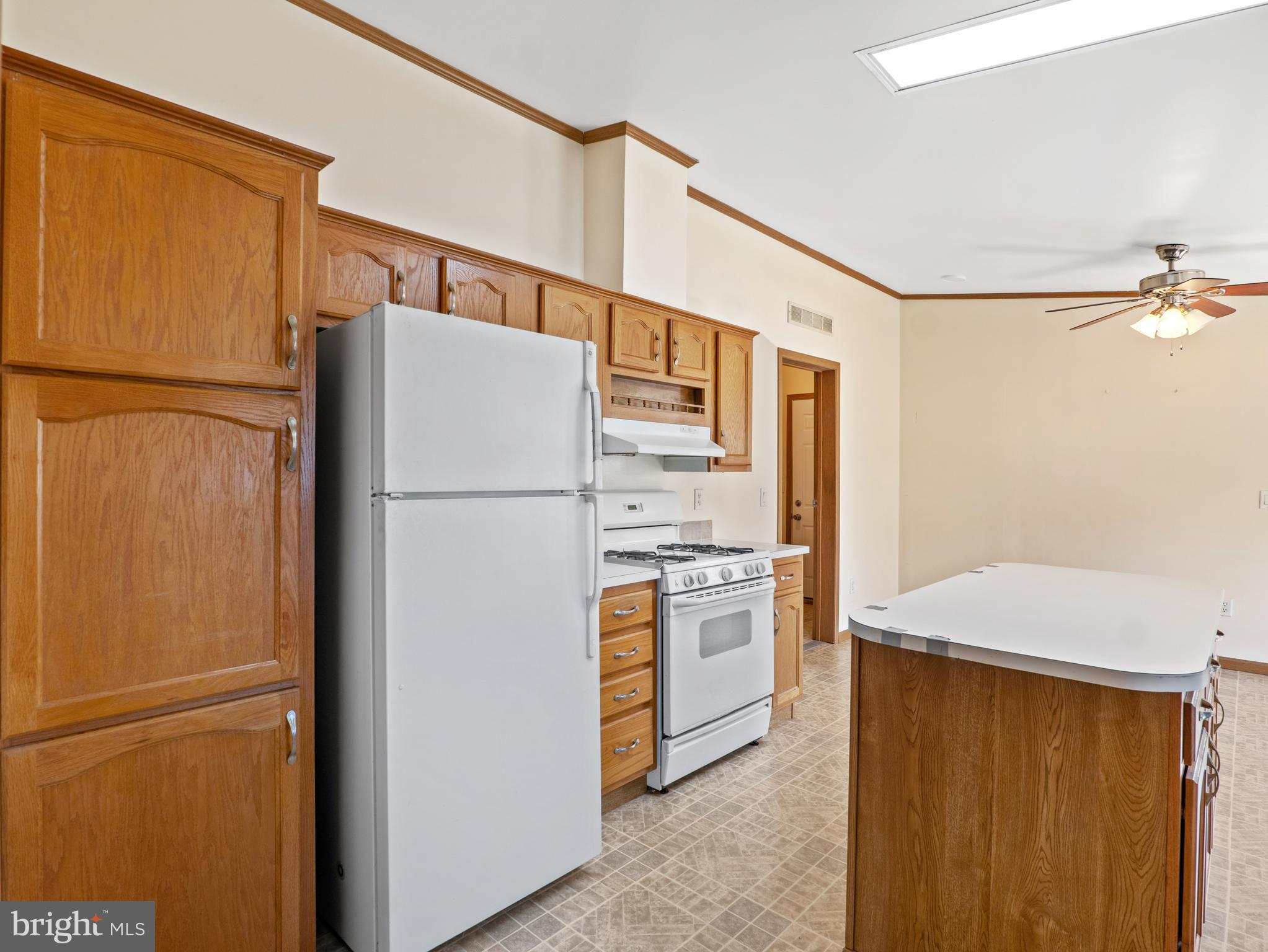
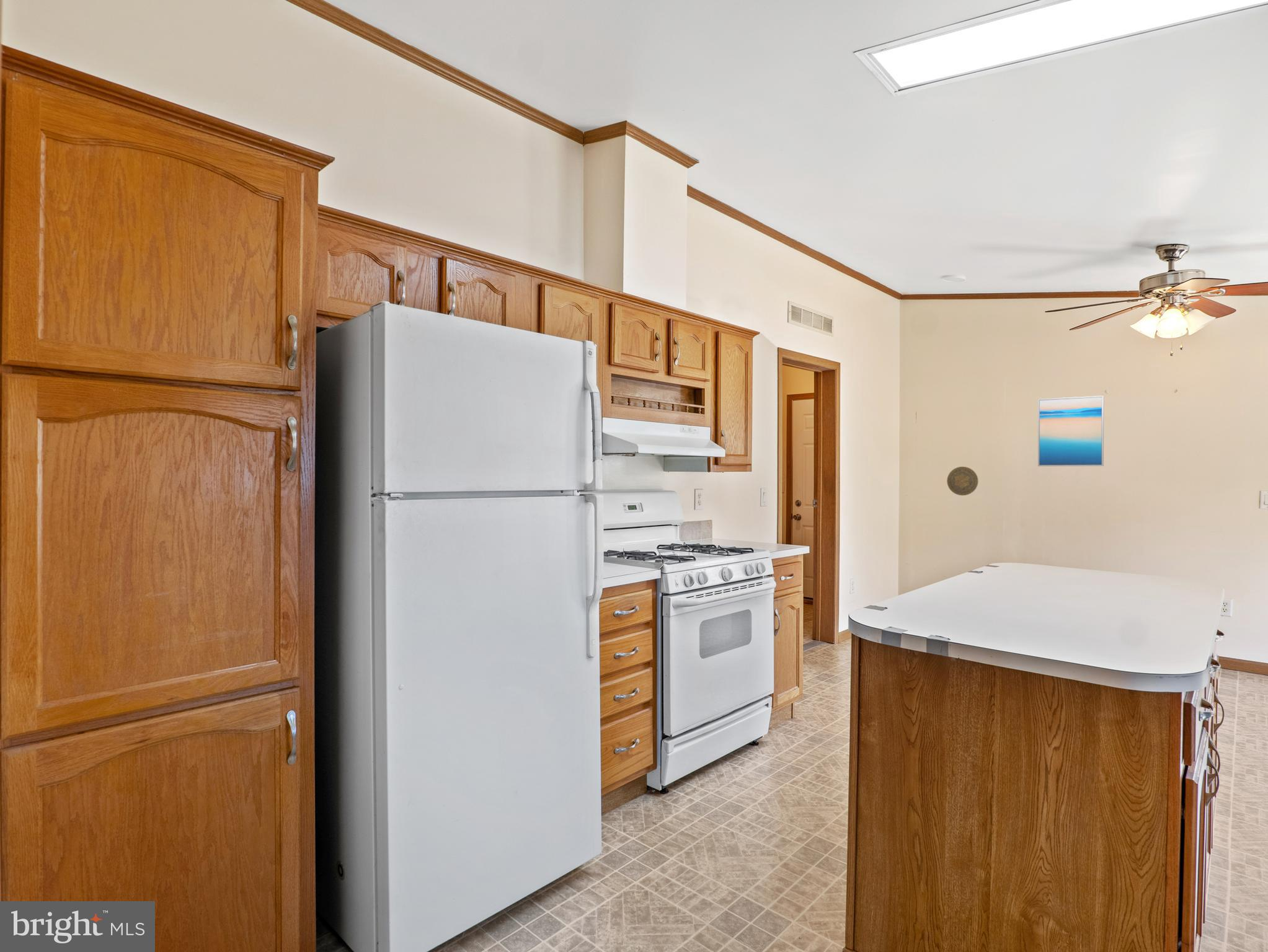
+ decorative plate (962, 481)
+ wall art (1070, 431)
